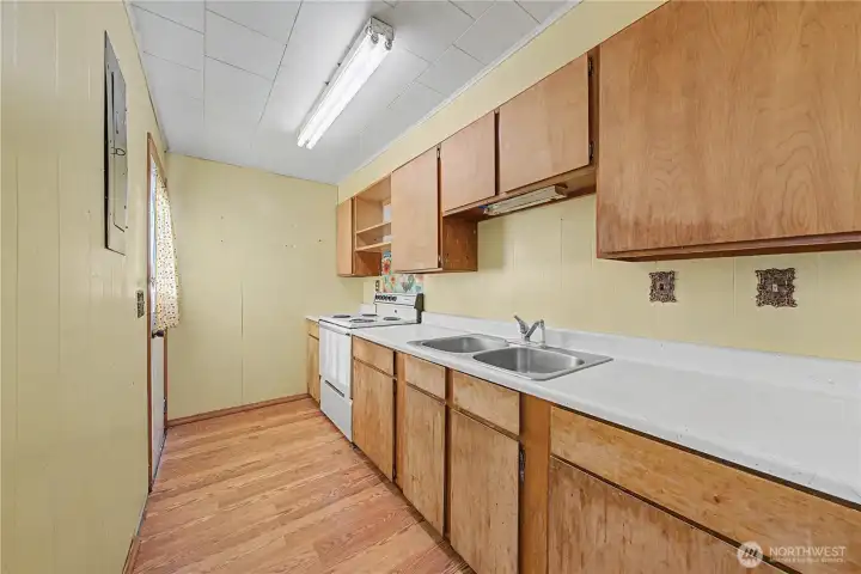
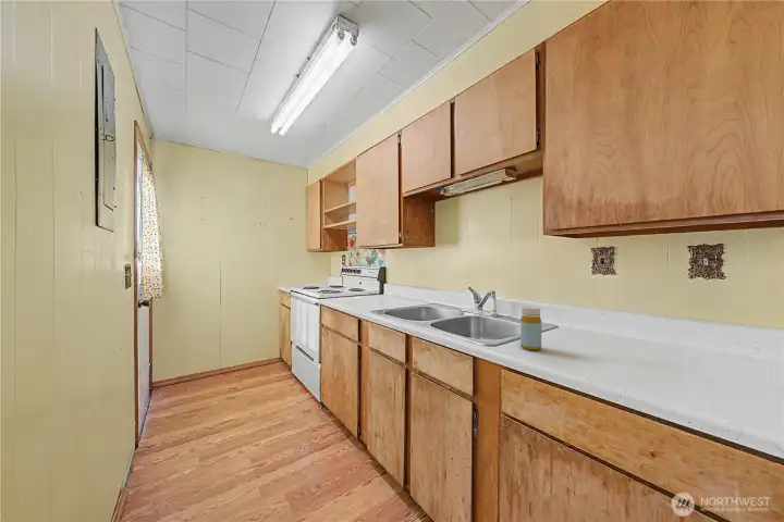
+ bottle (530, 327)
